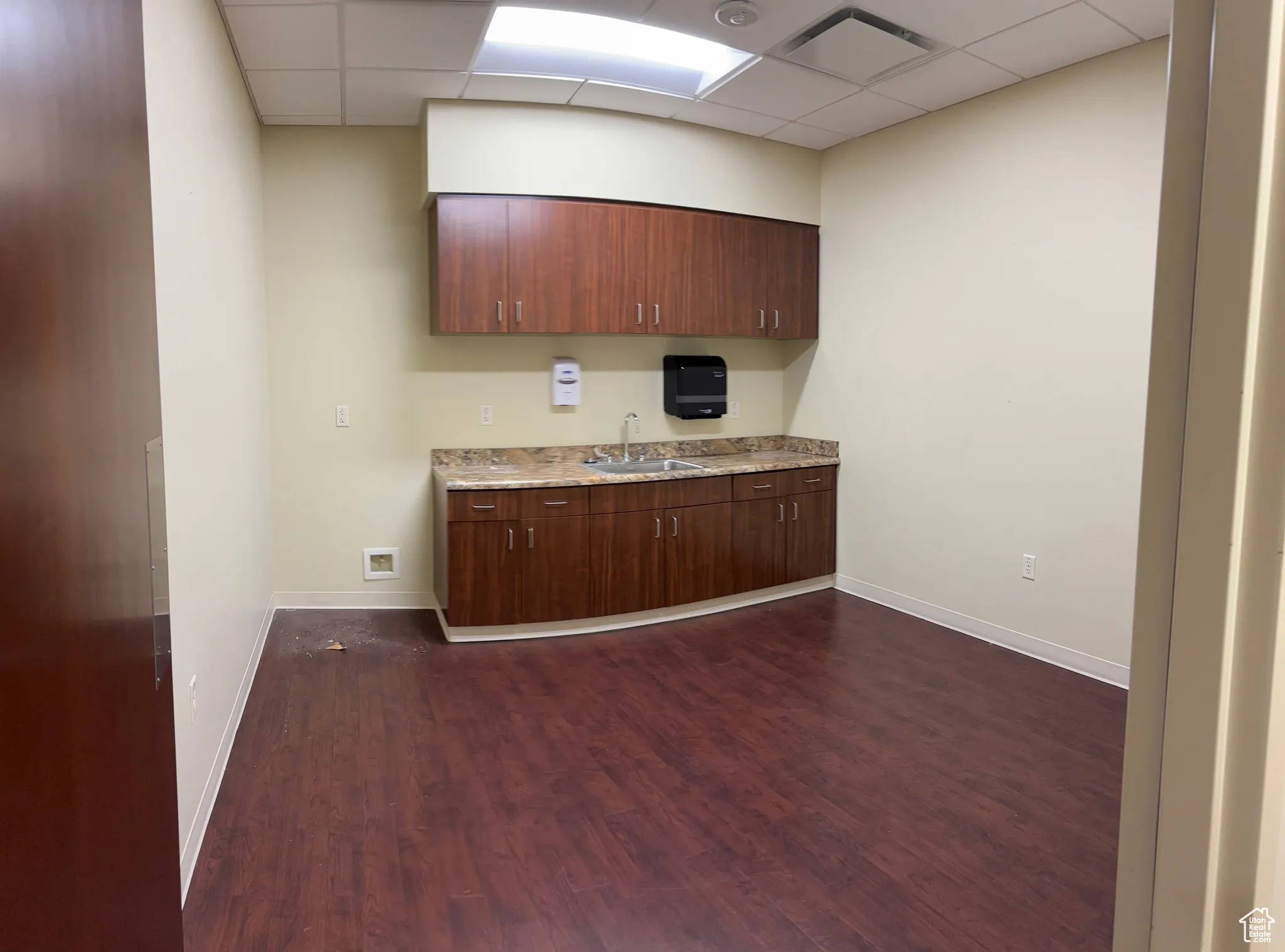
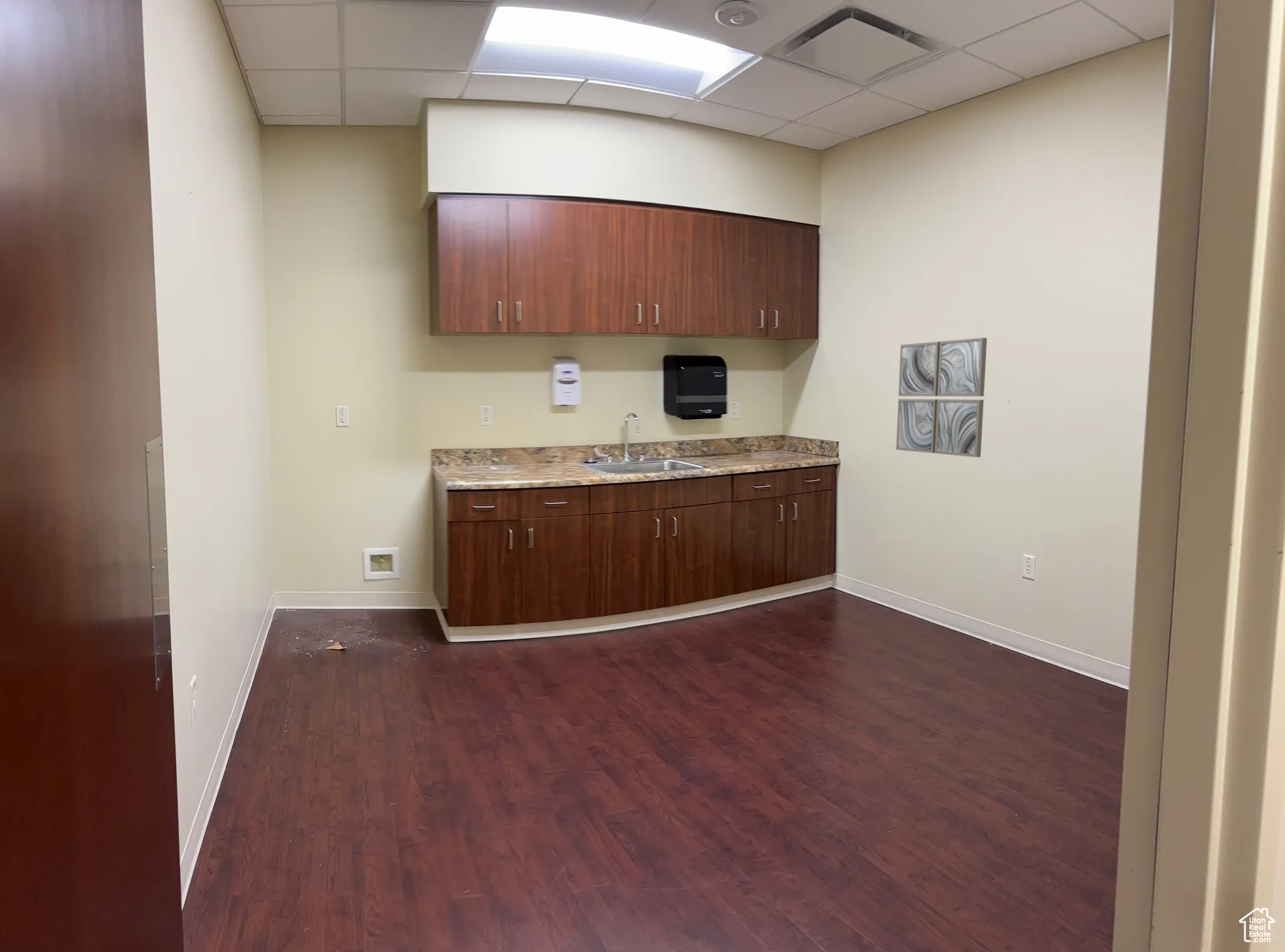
+ wall art (938, 399)
